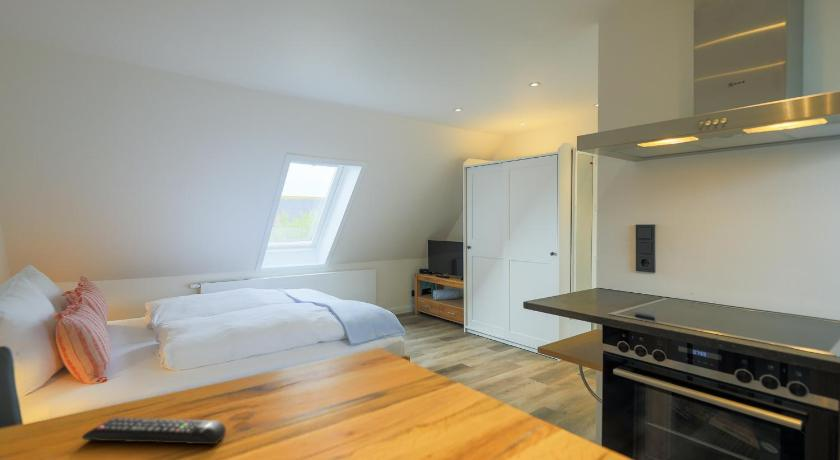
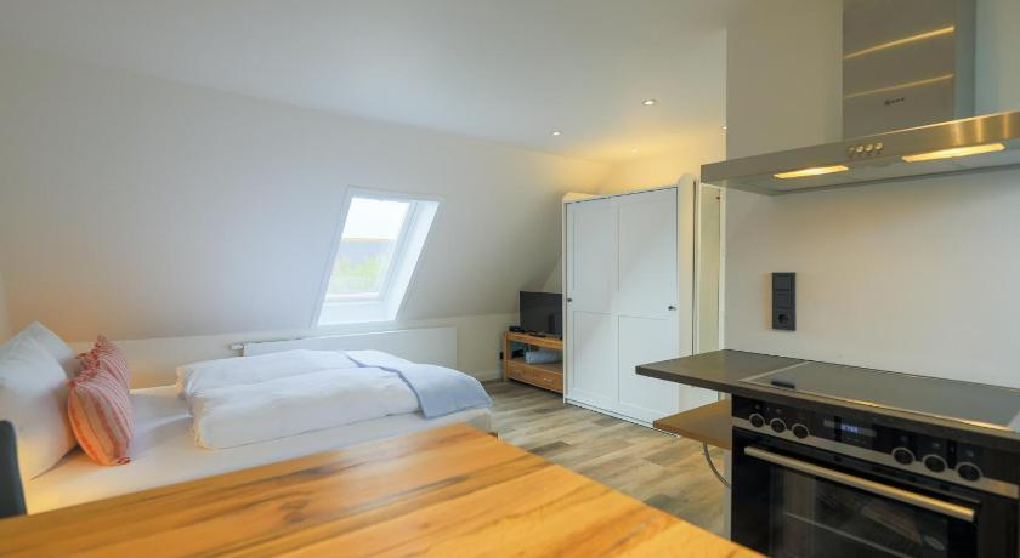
- remote control (155, 431)
